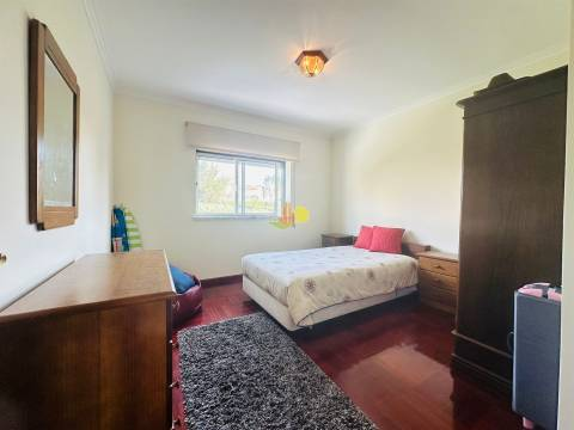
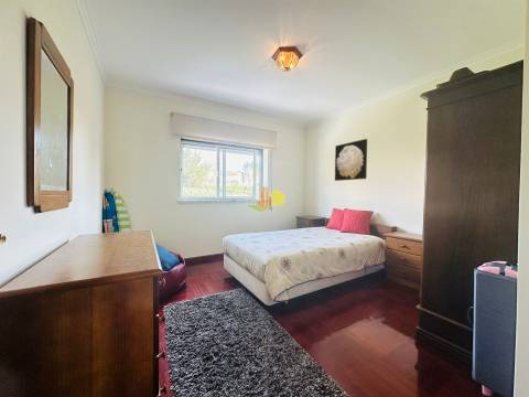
+ wall art (349, 161)
